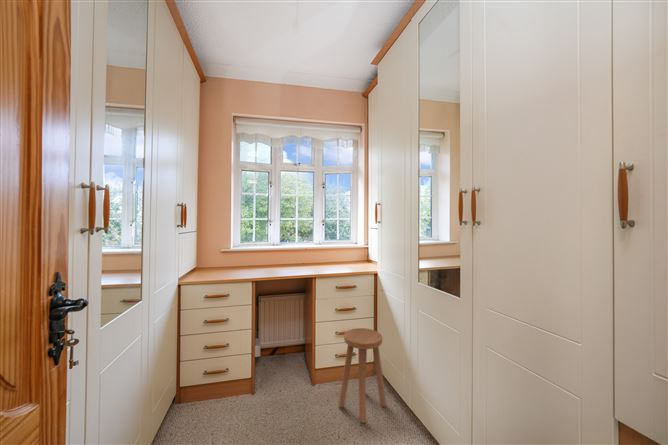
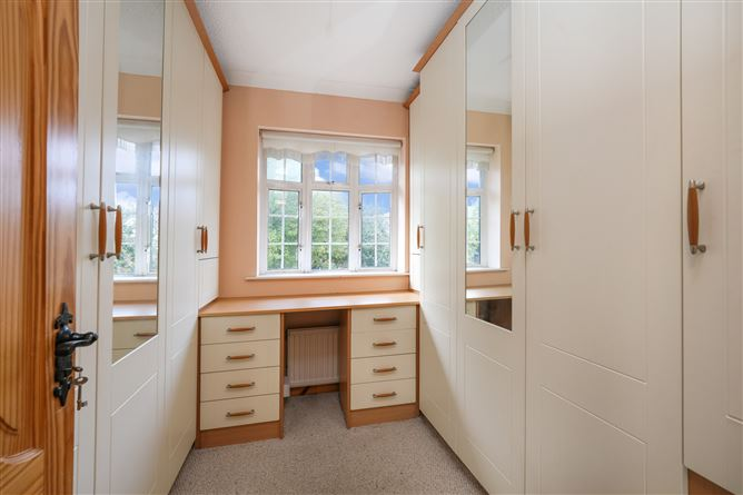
- stool (362, 370)
